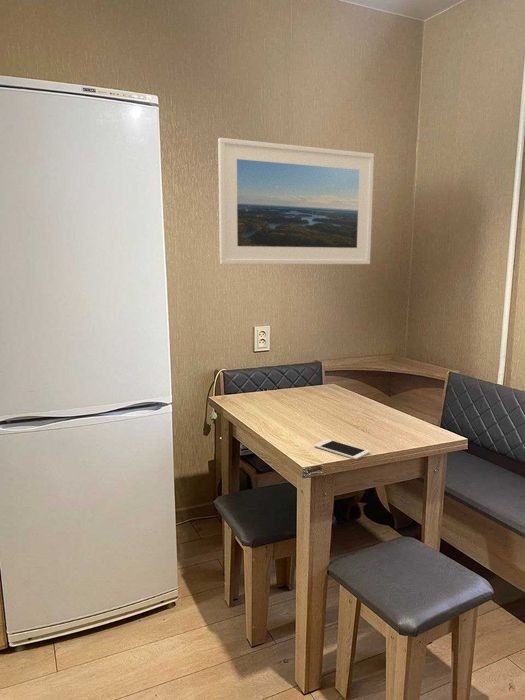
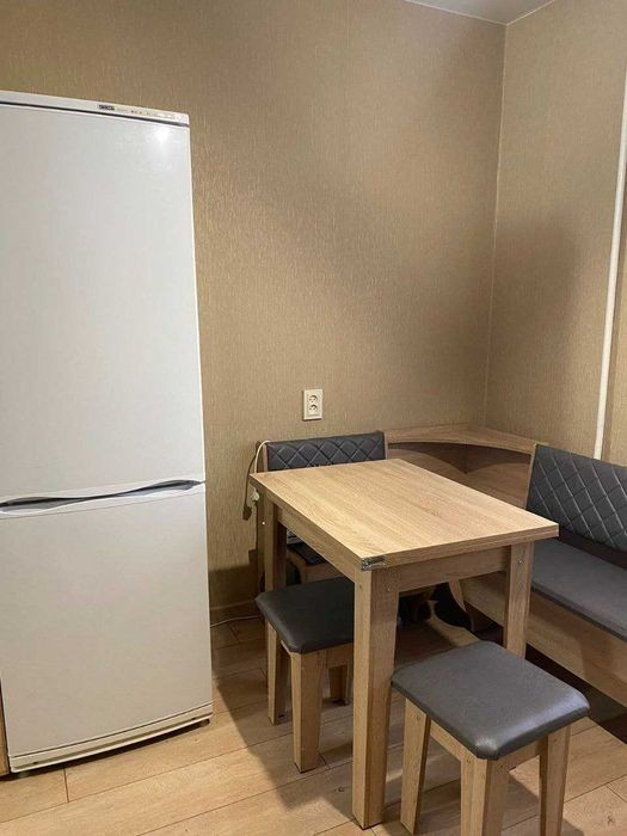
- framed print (300, 206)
- cell phone (341, 448)
